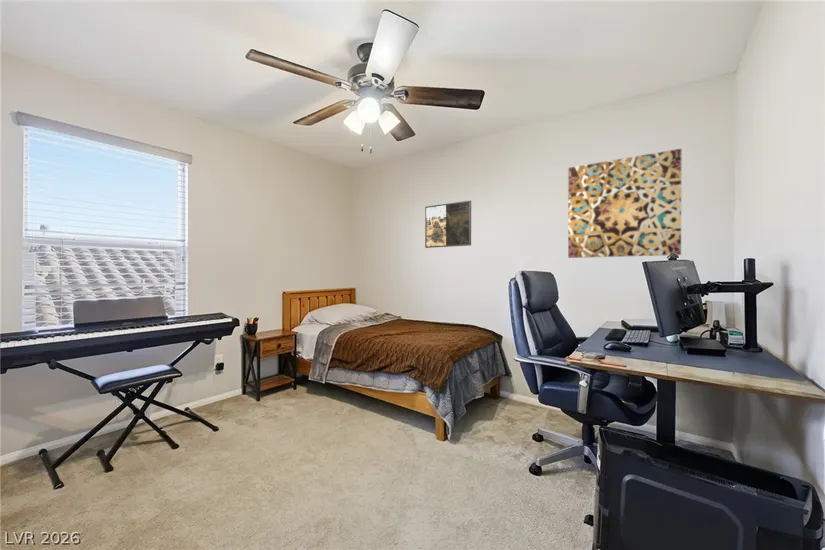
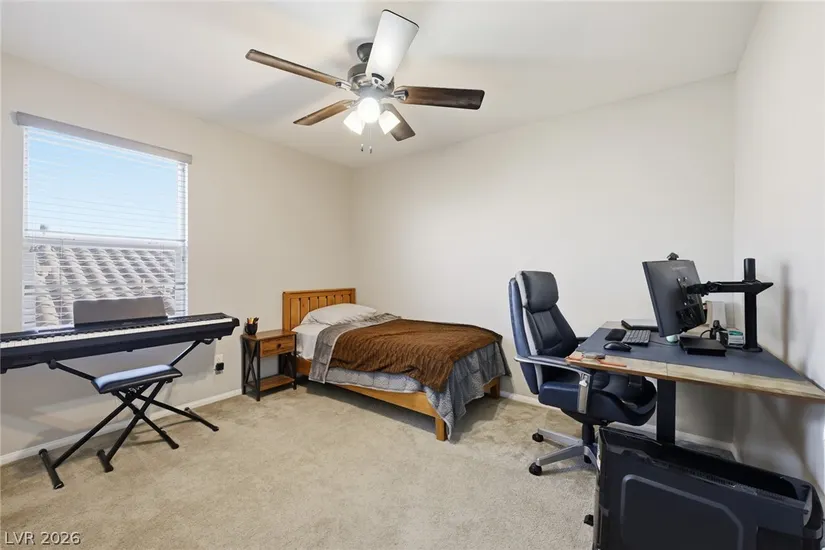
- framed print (447, 225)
- wall art (620, 207)
